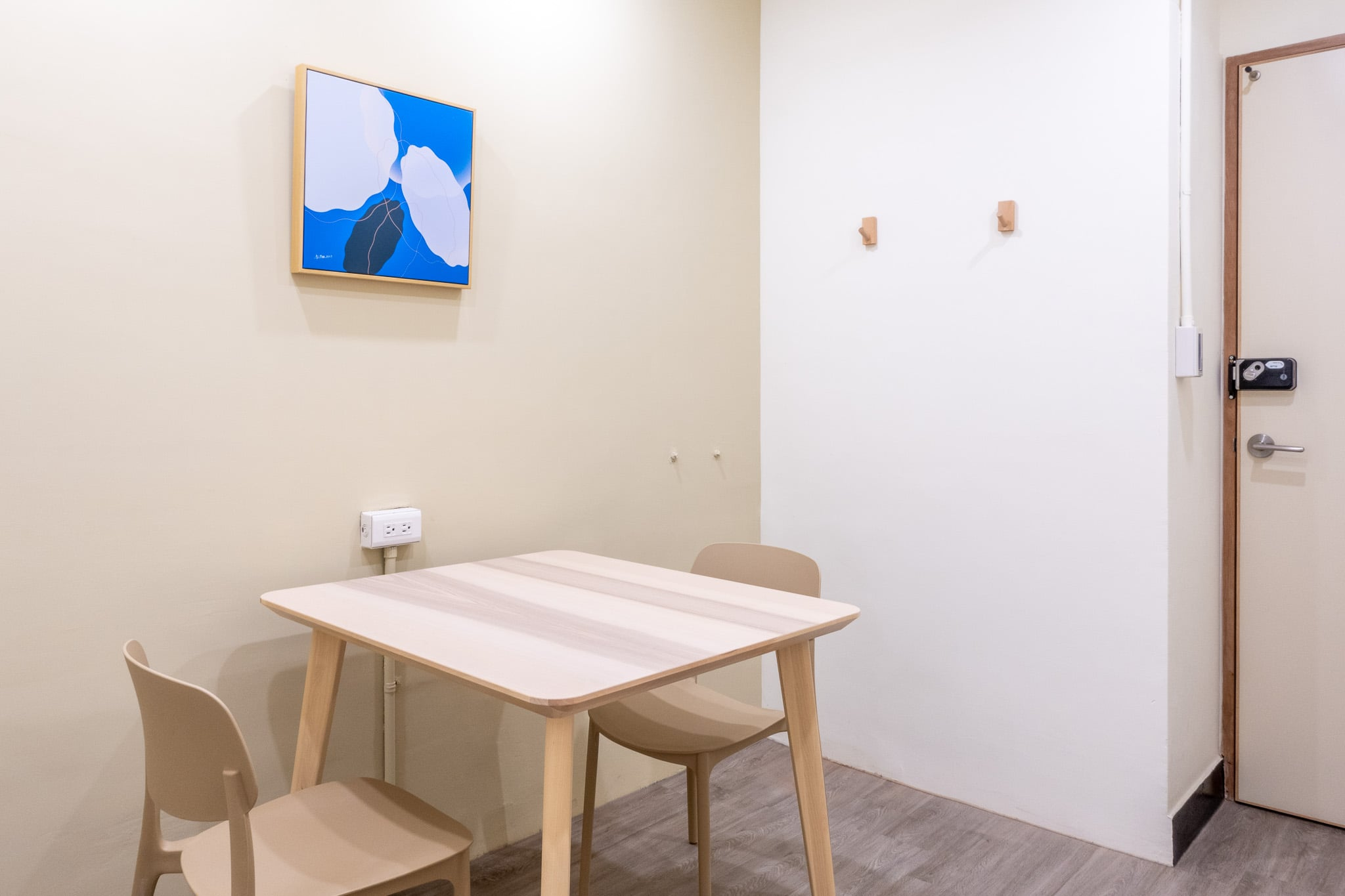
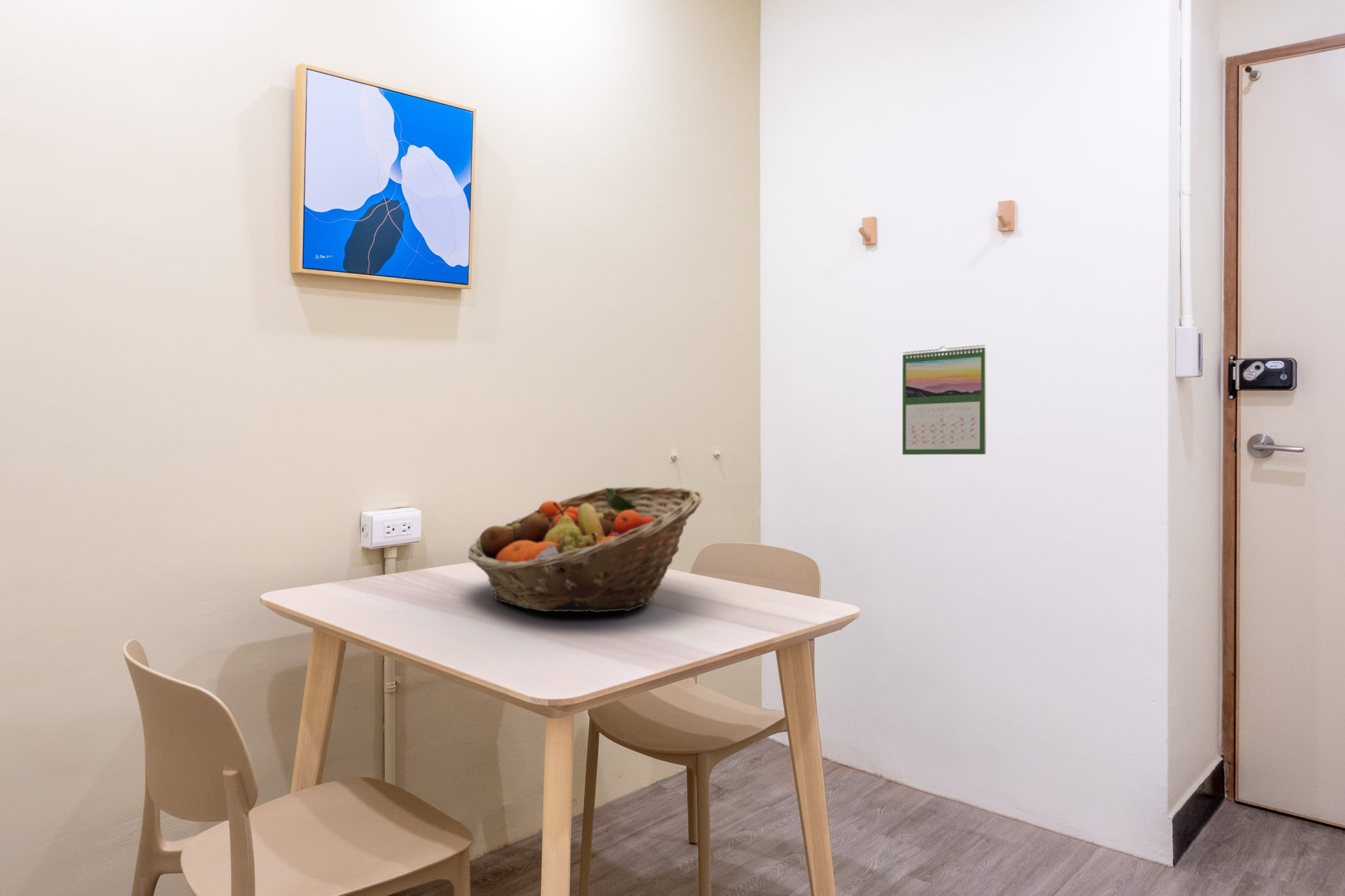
+ fruit basket (584, 543)
+ calendar (942, 400)
